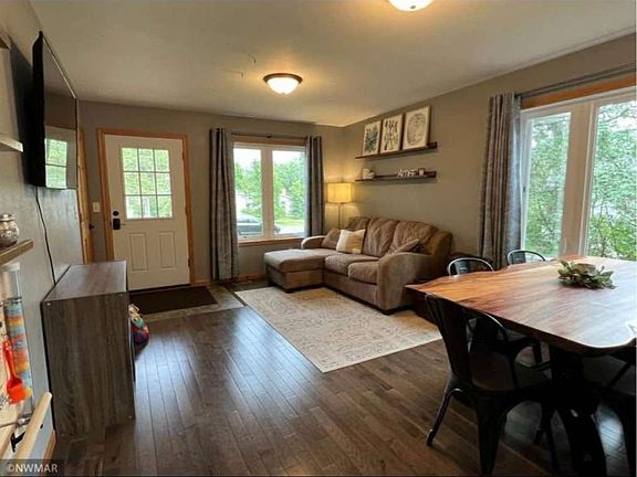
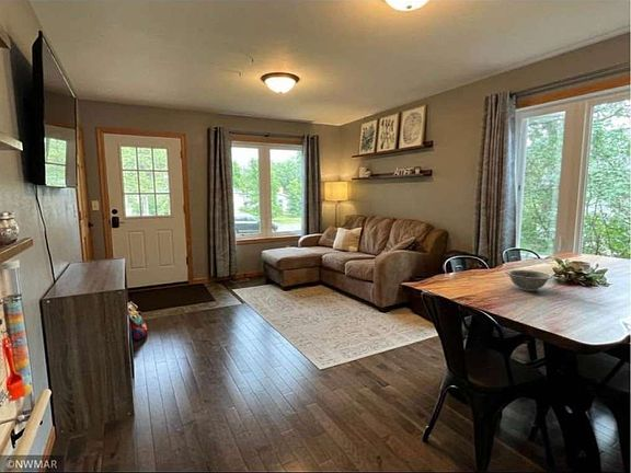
+ decorative bowl (527, 280)
